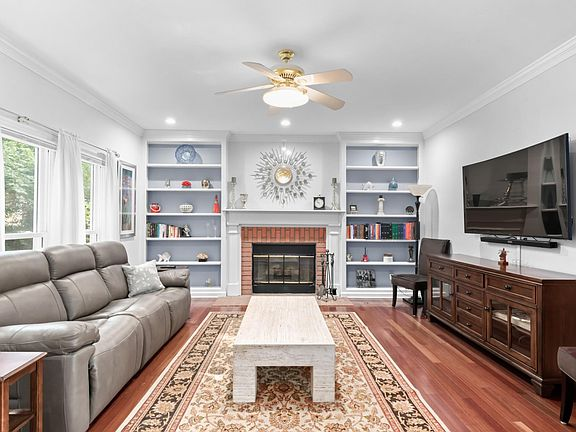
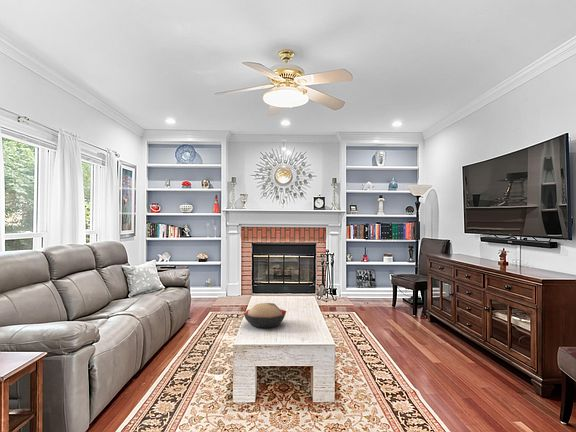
+ decorative bowl (265, 313)
